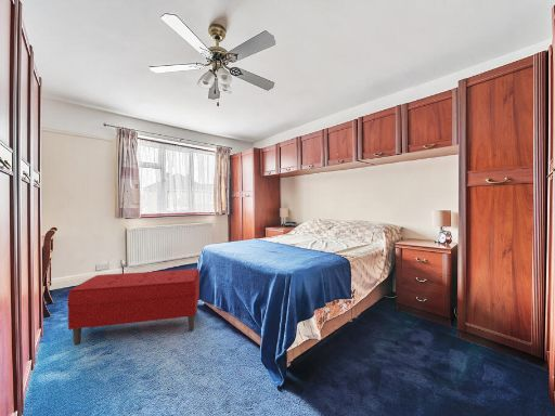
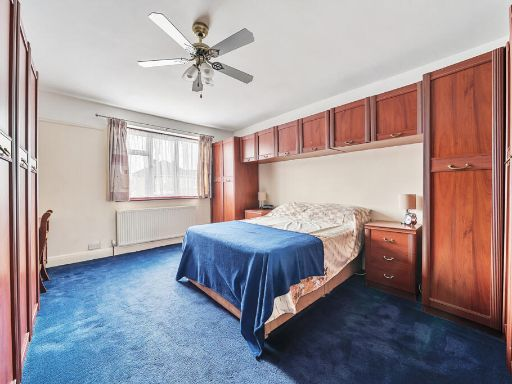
- bench (143, 301)
